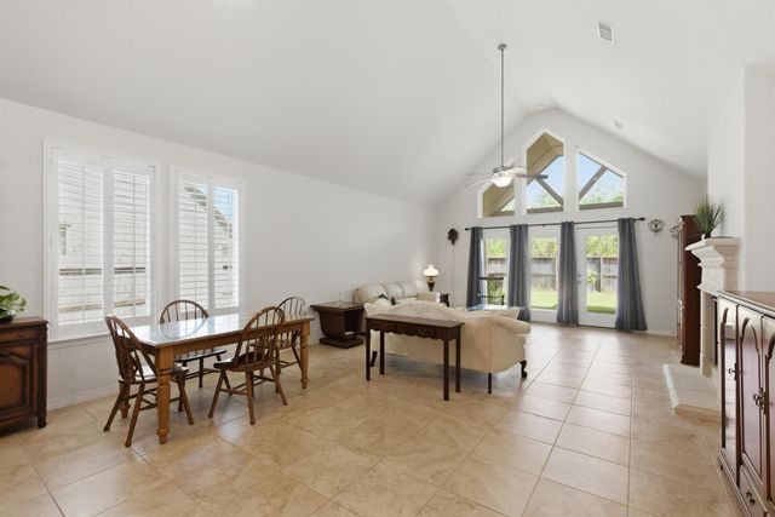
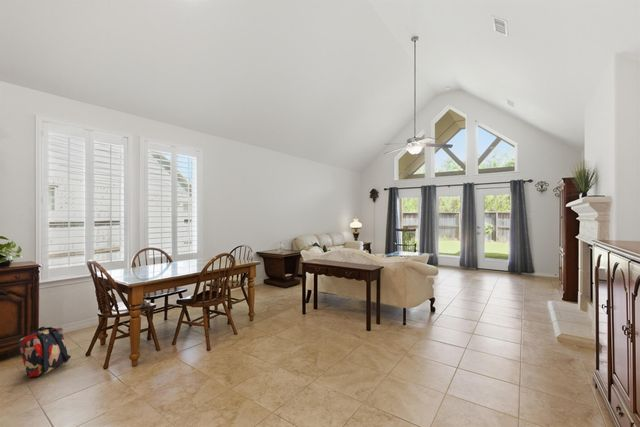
+ backpack (46, 348)
